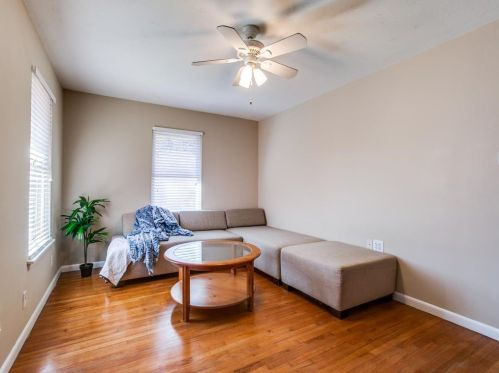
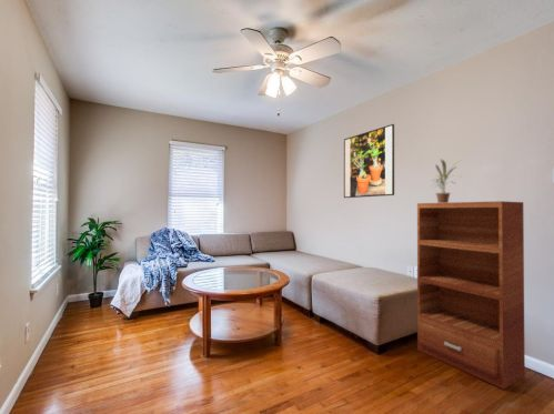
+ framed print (366, 164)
+ bookshelf (464, 282)
+ potted plant (443, 181)
